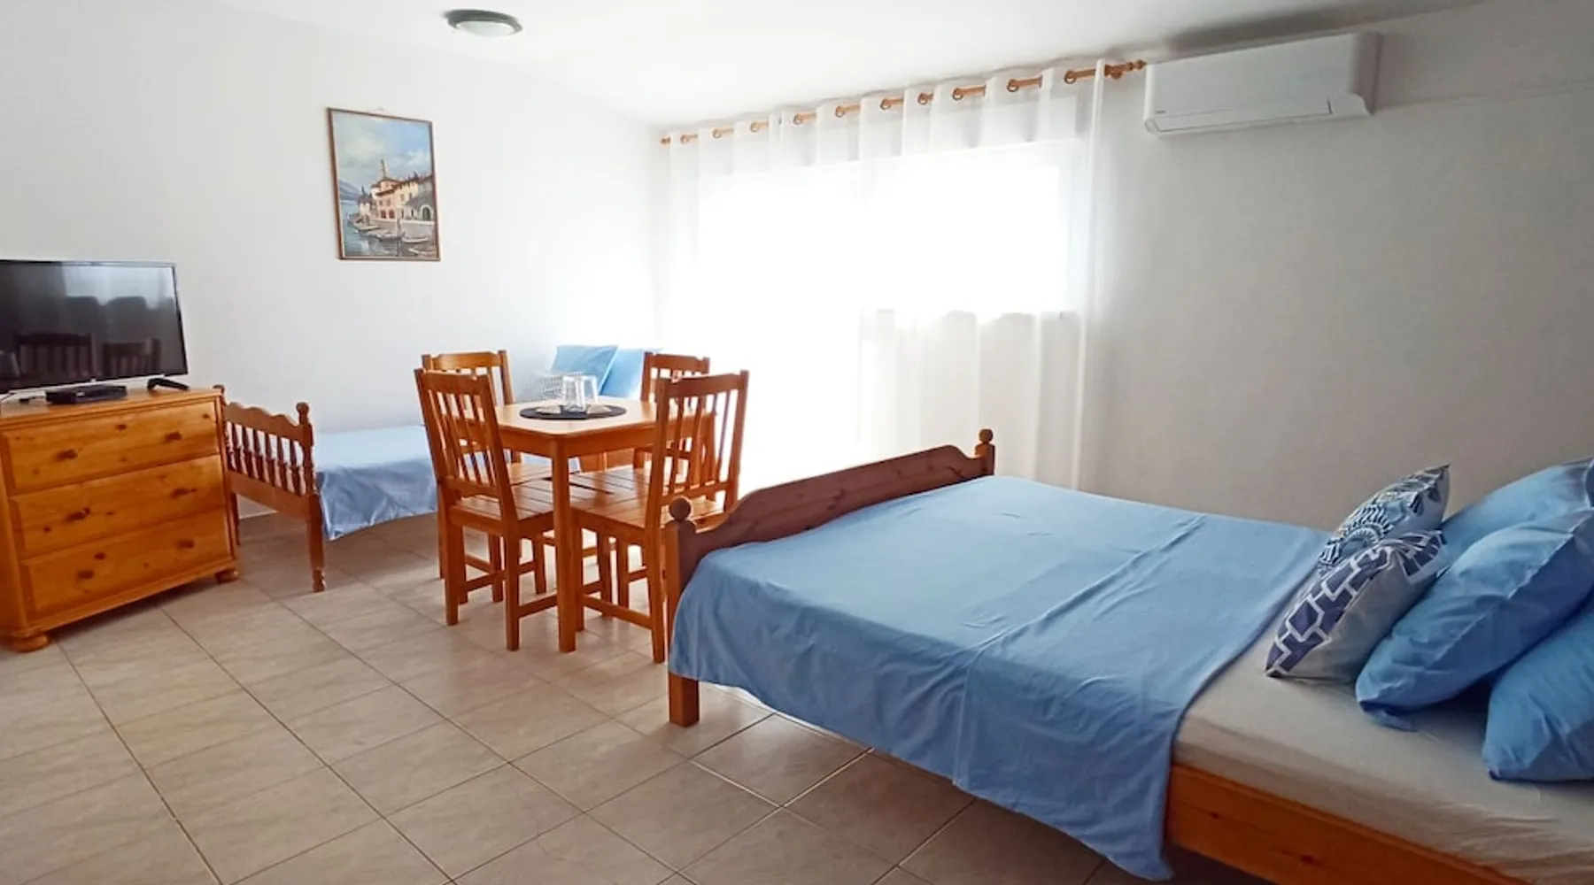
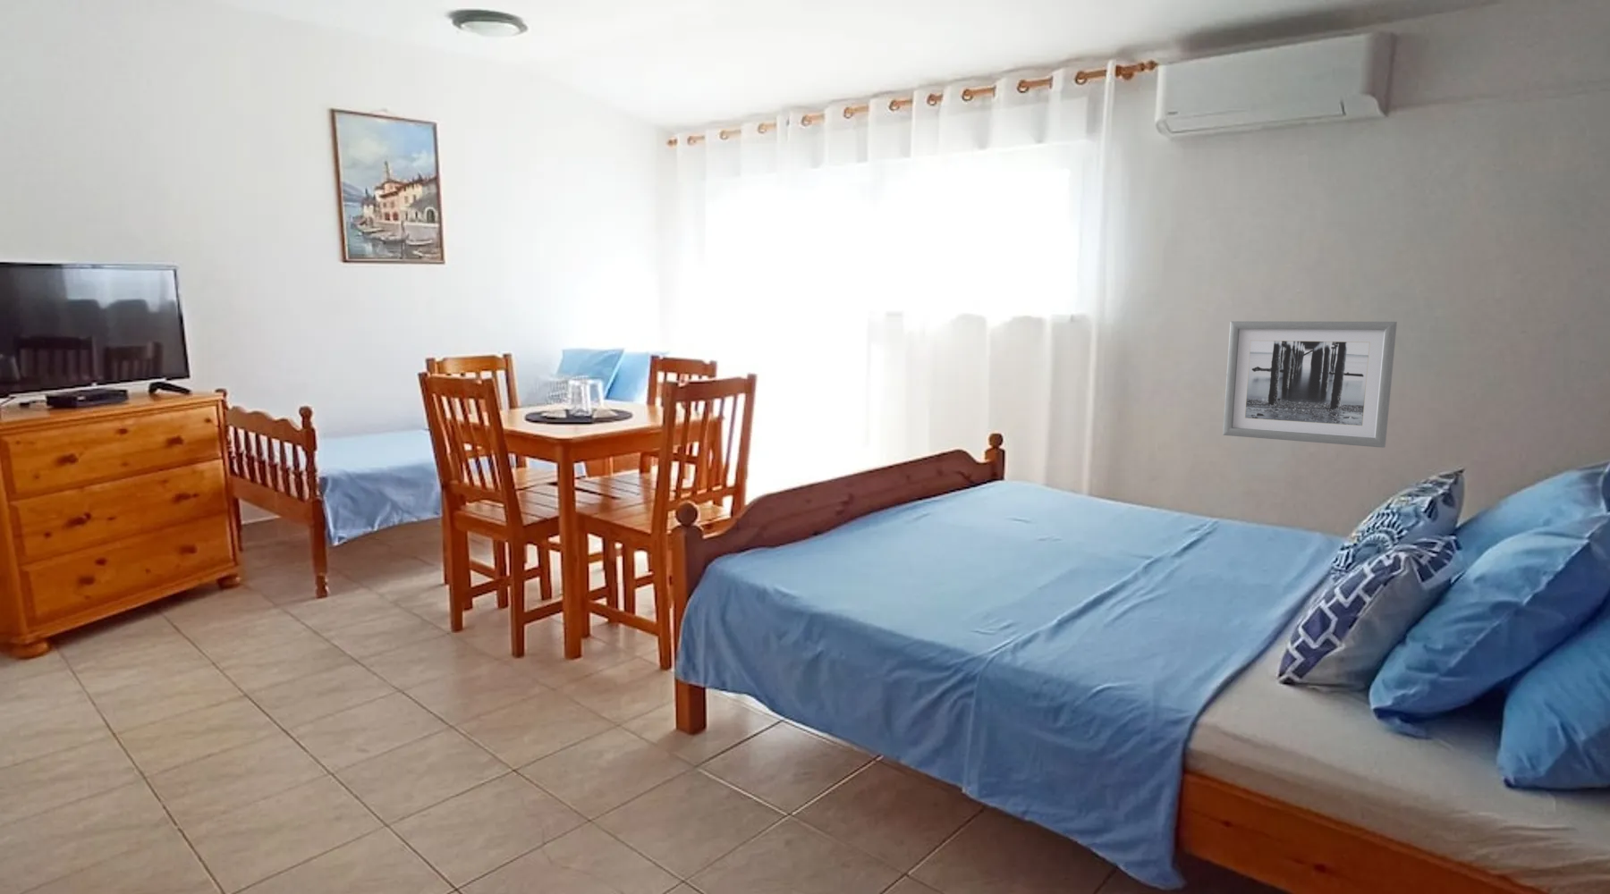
+ wall art (1304, 381)
